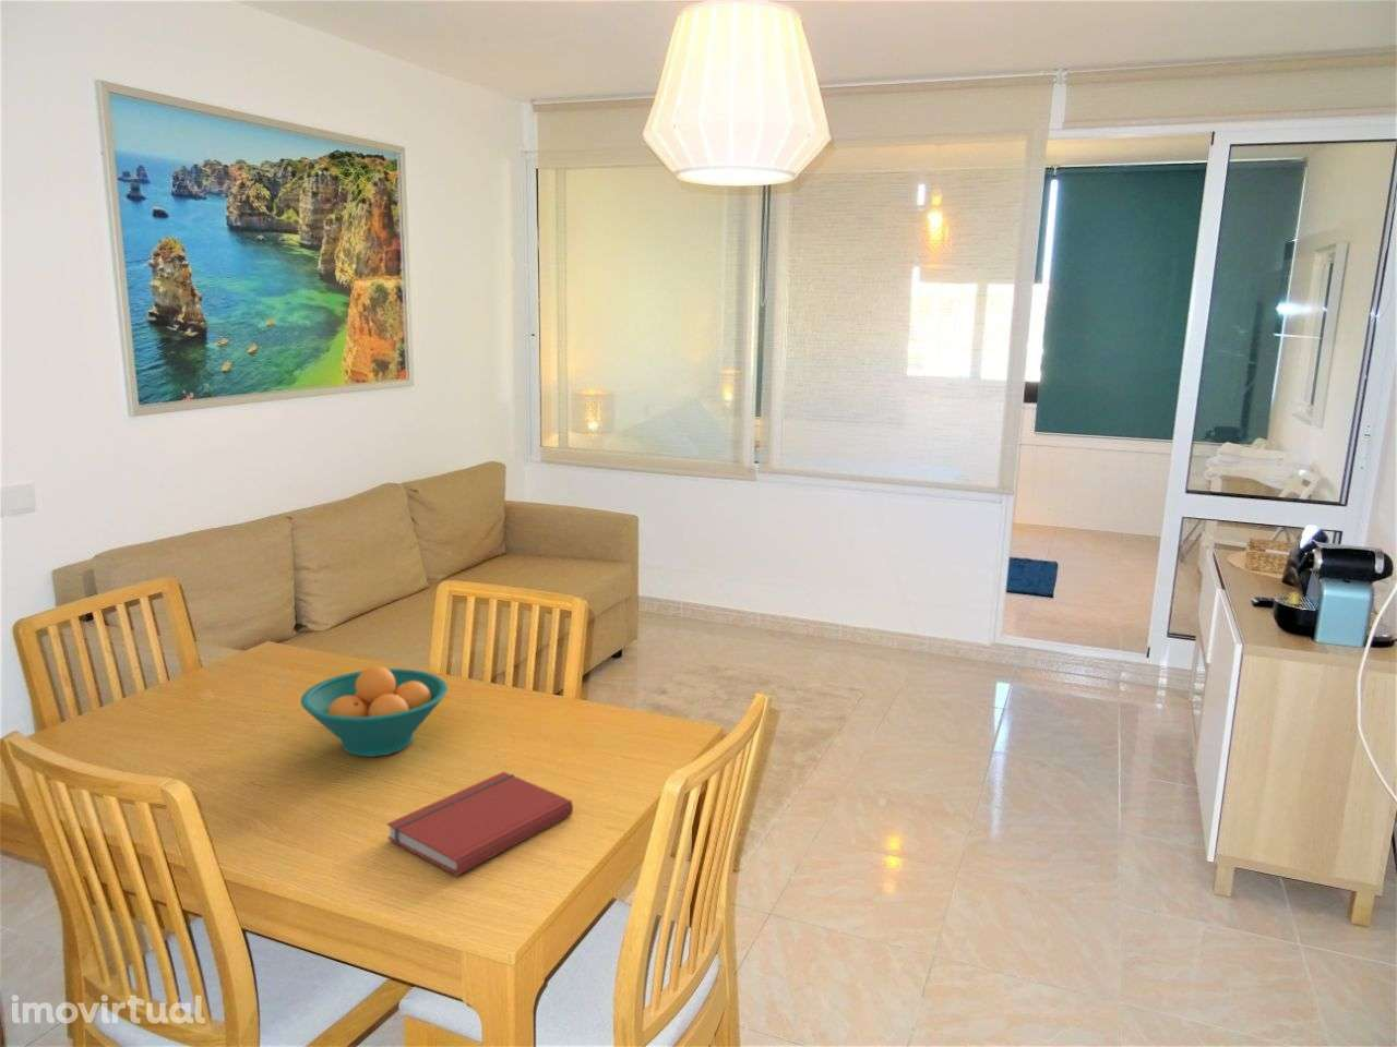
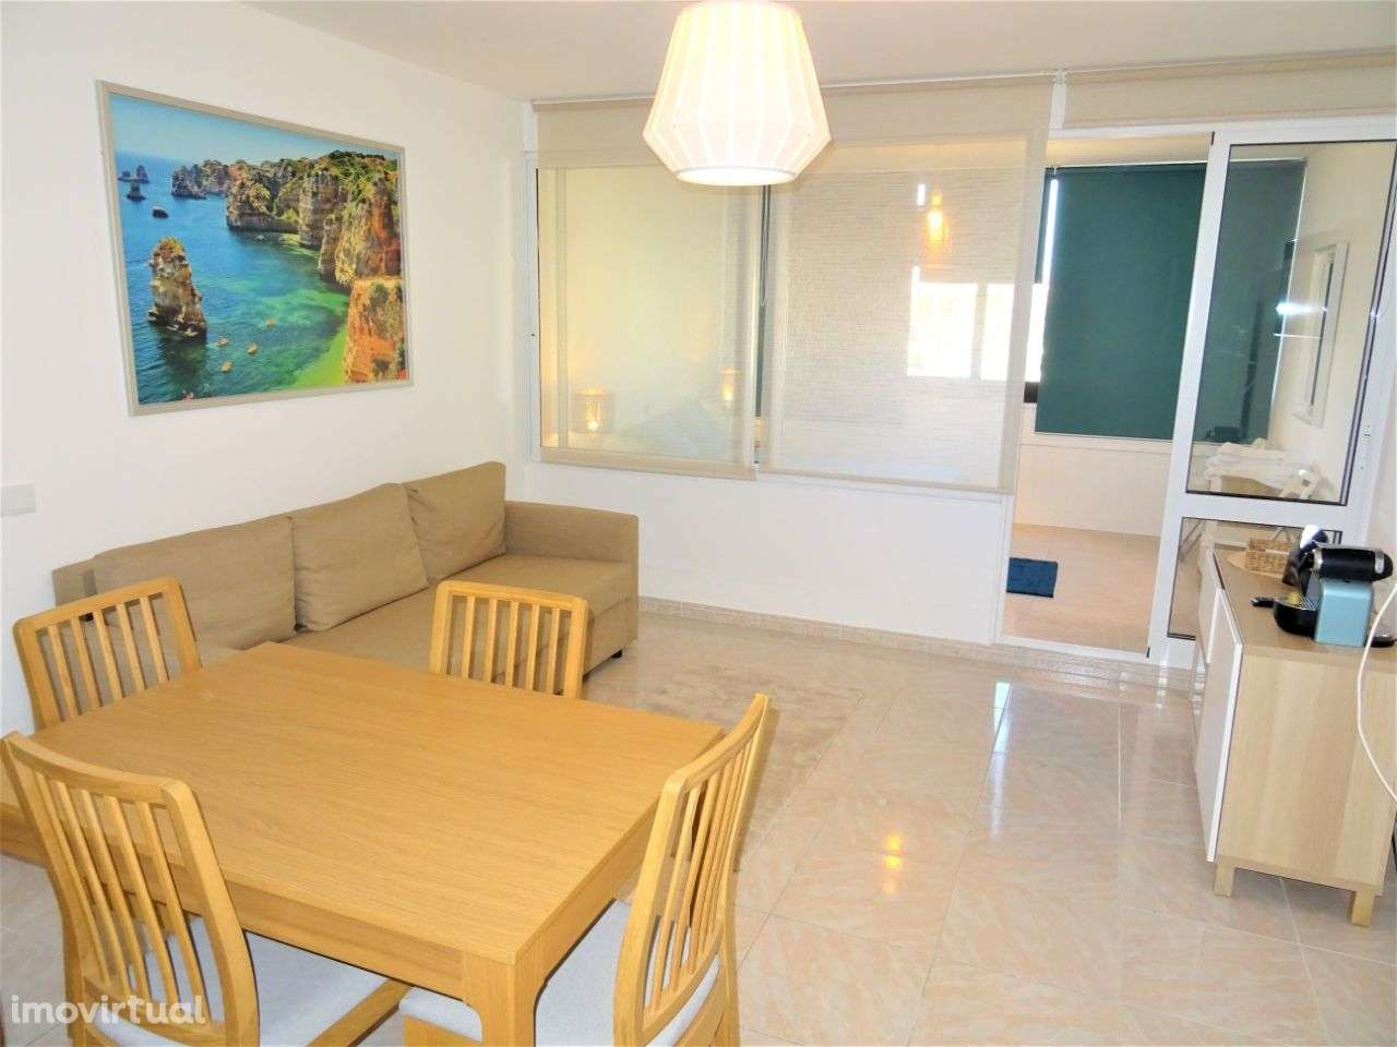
- fruit bowl (375, 706)
- book (483, 819)
